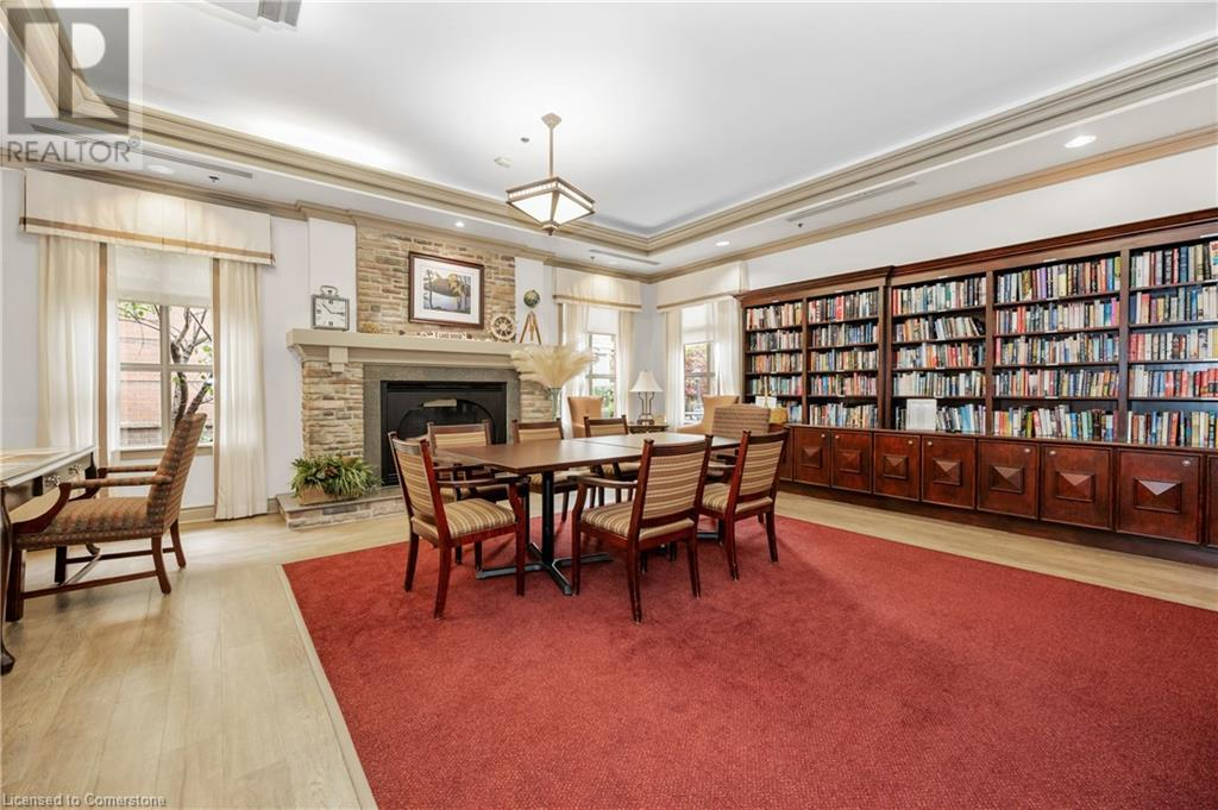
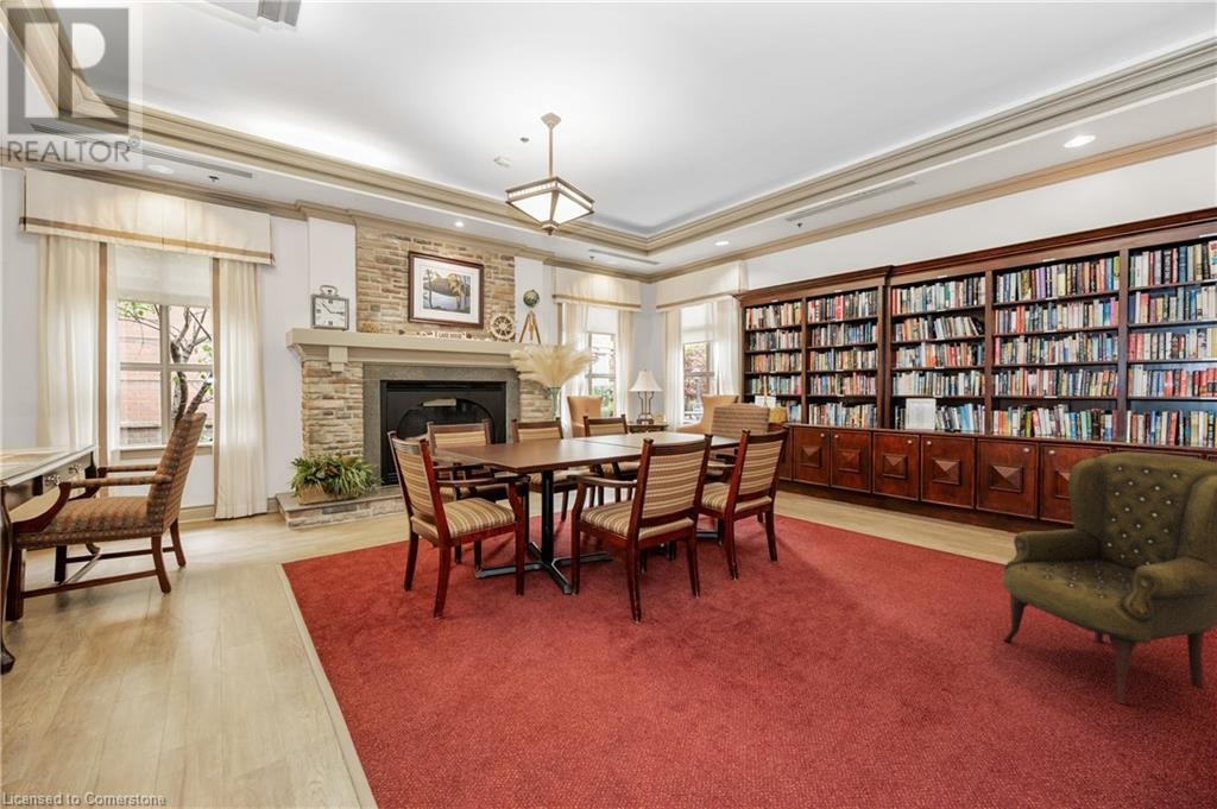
+ armchair (1106, 560)
